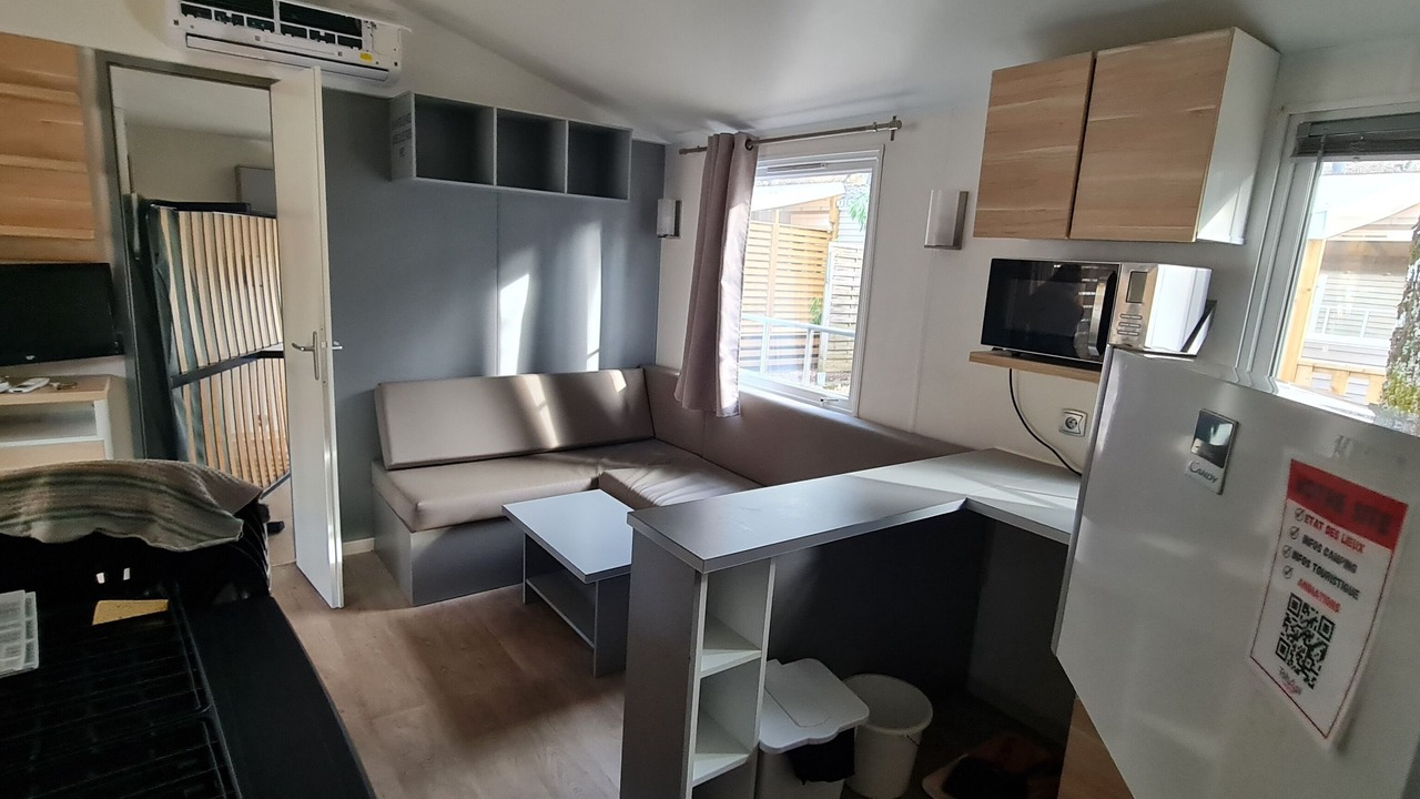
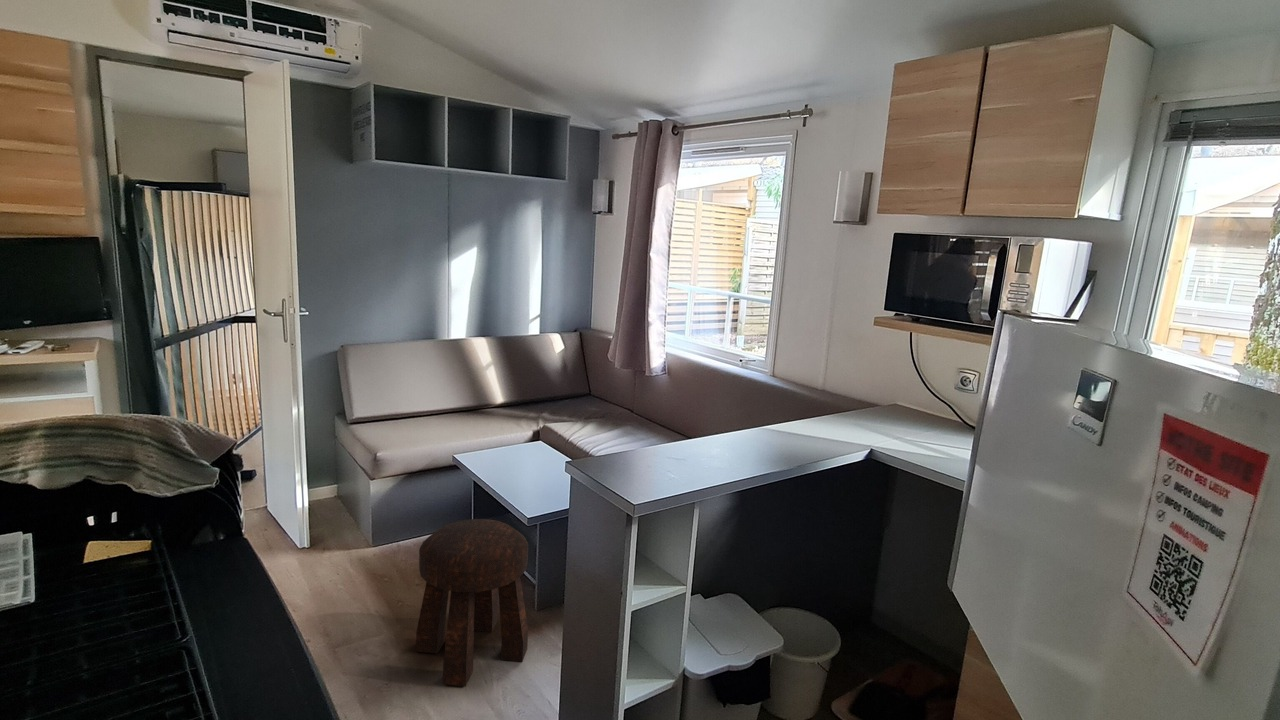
+ stool (473, 592)
